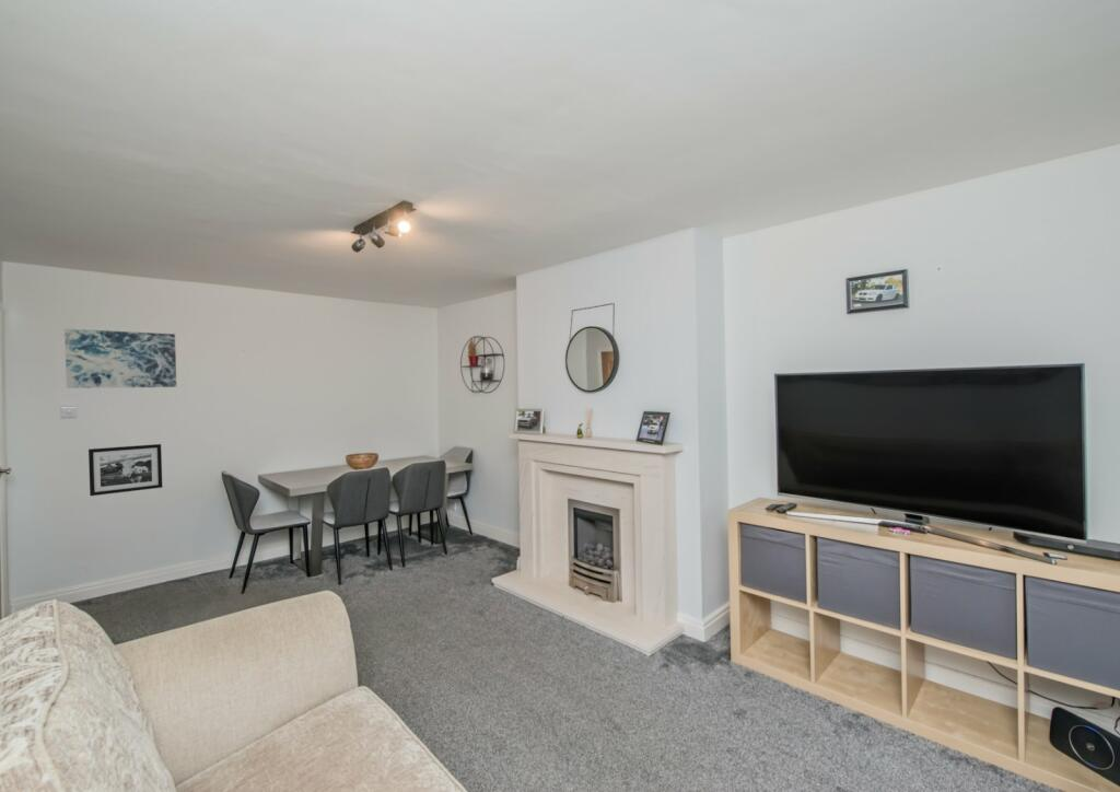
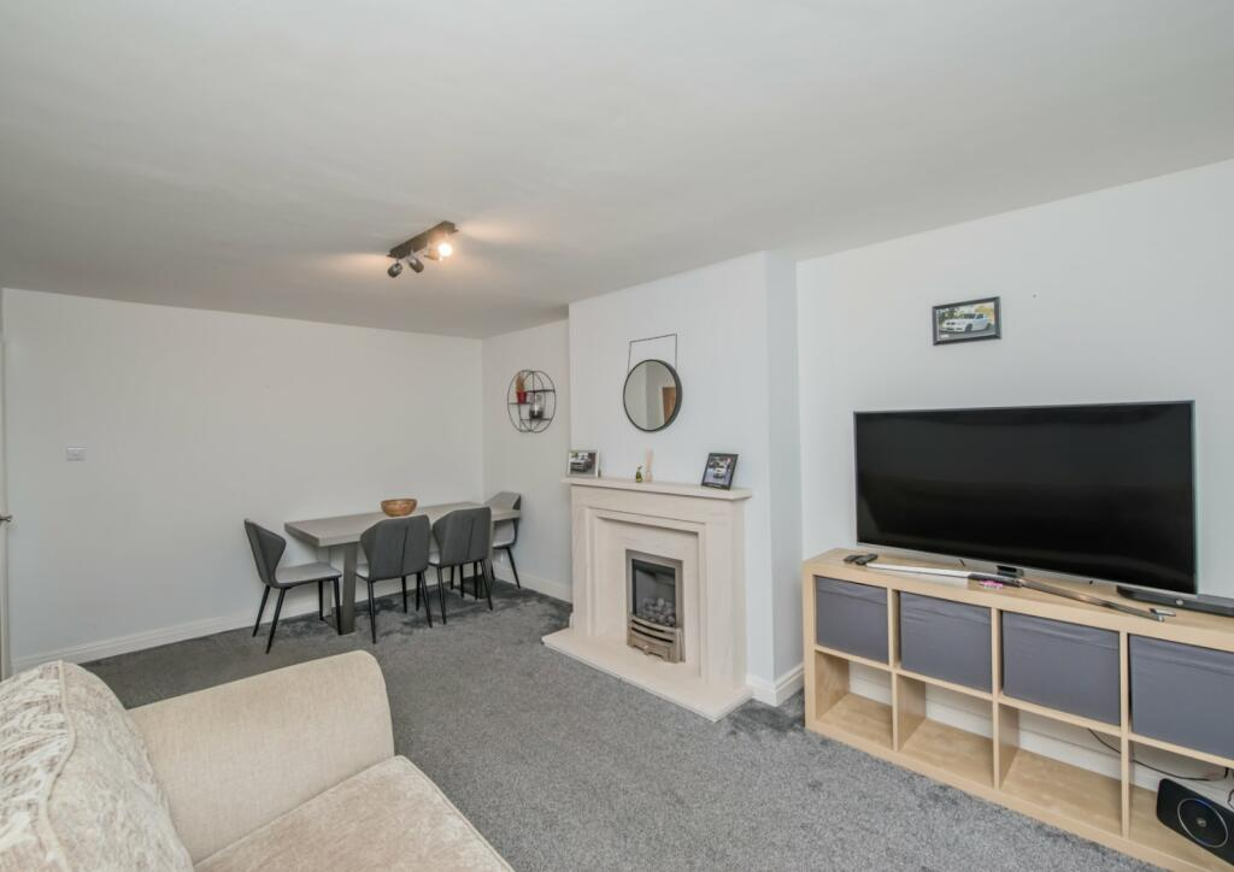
- wall art (124, 359)
- picture frame (126, 468)
